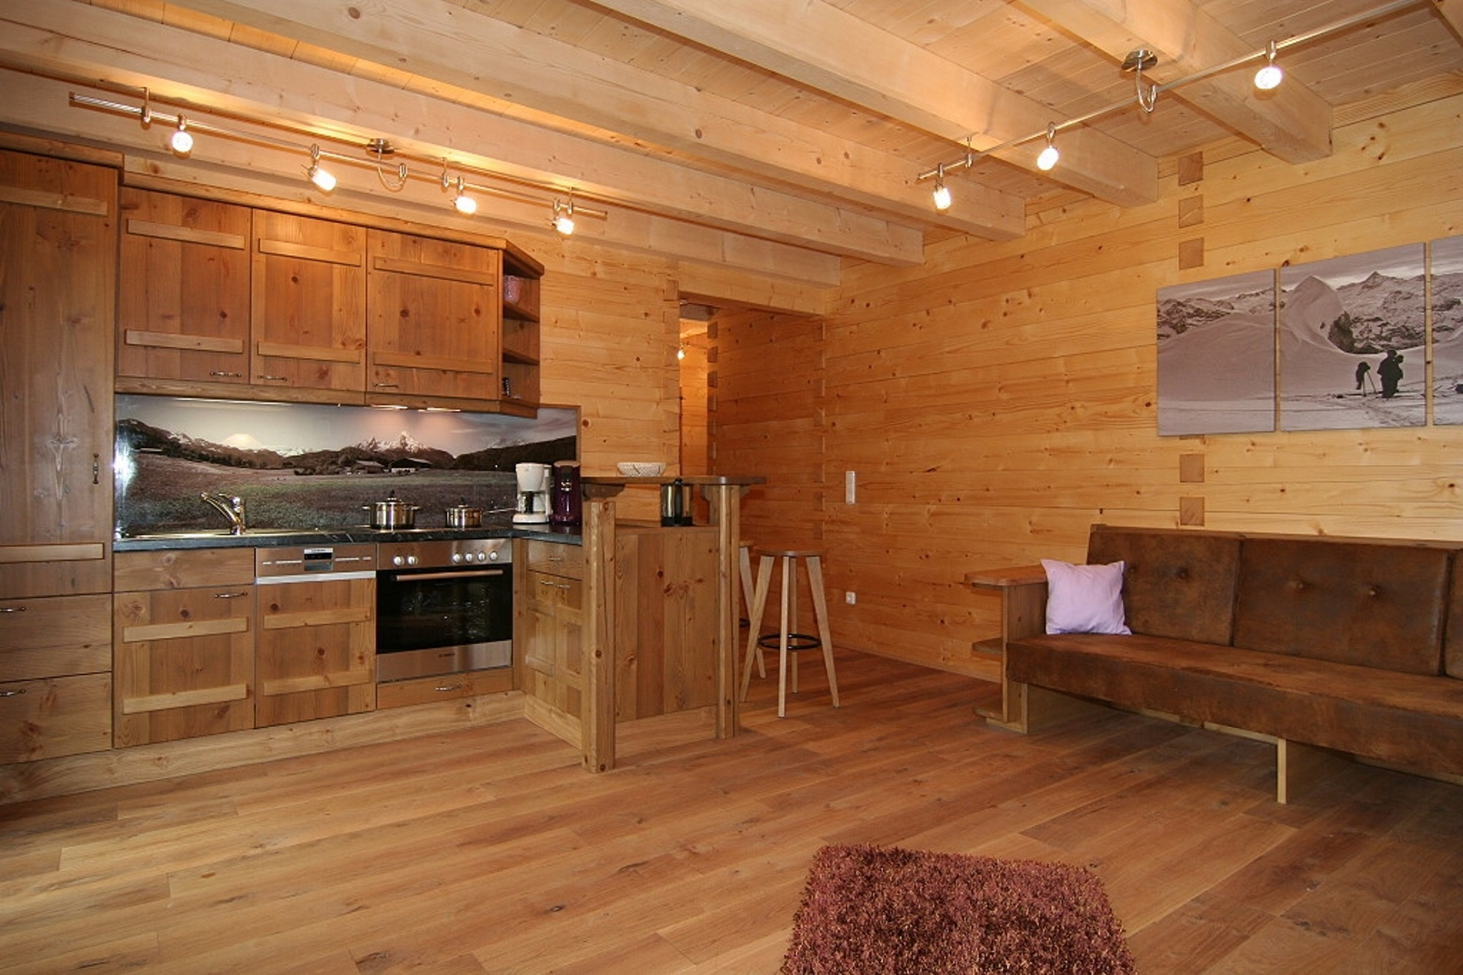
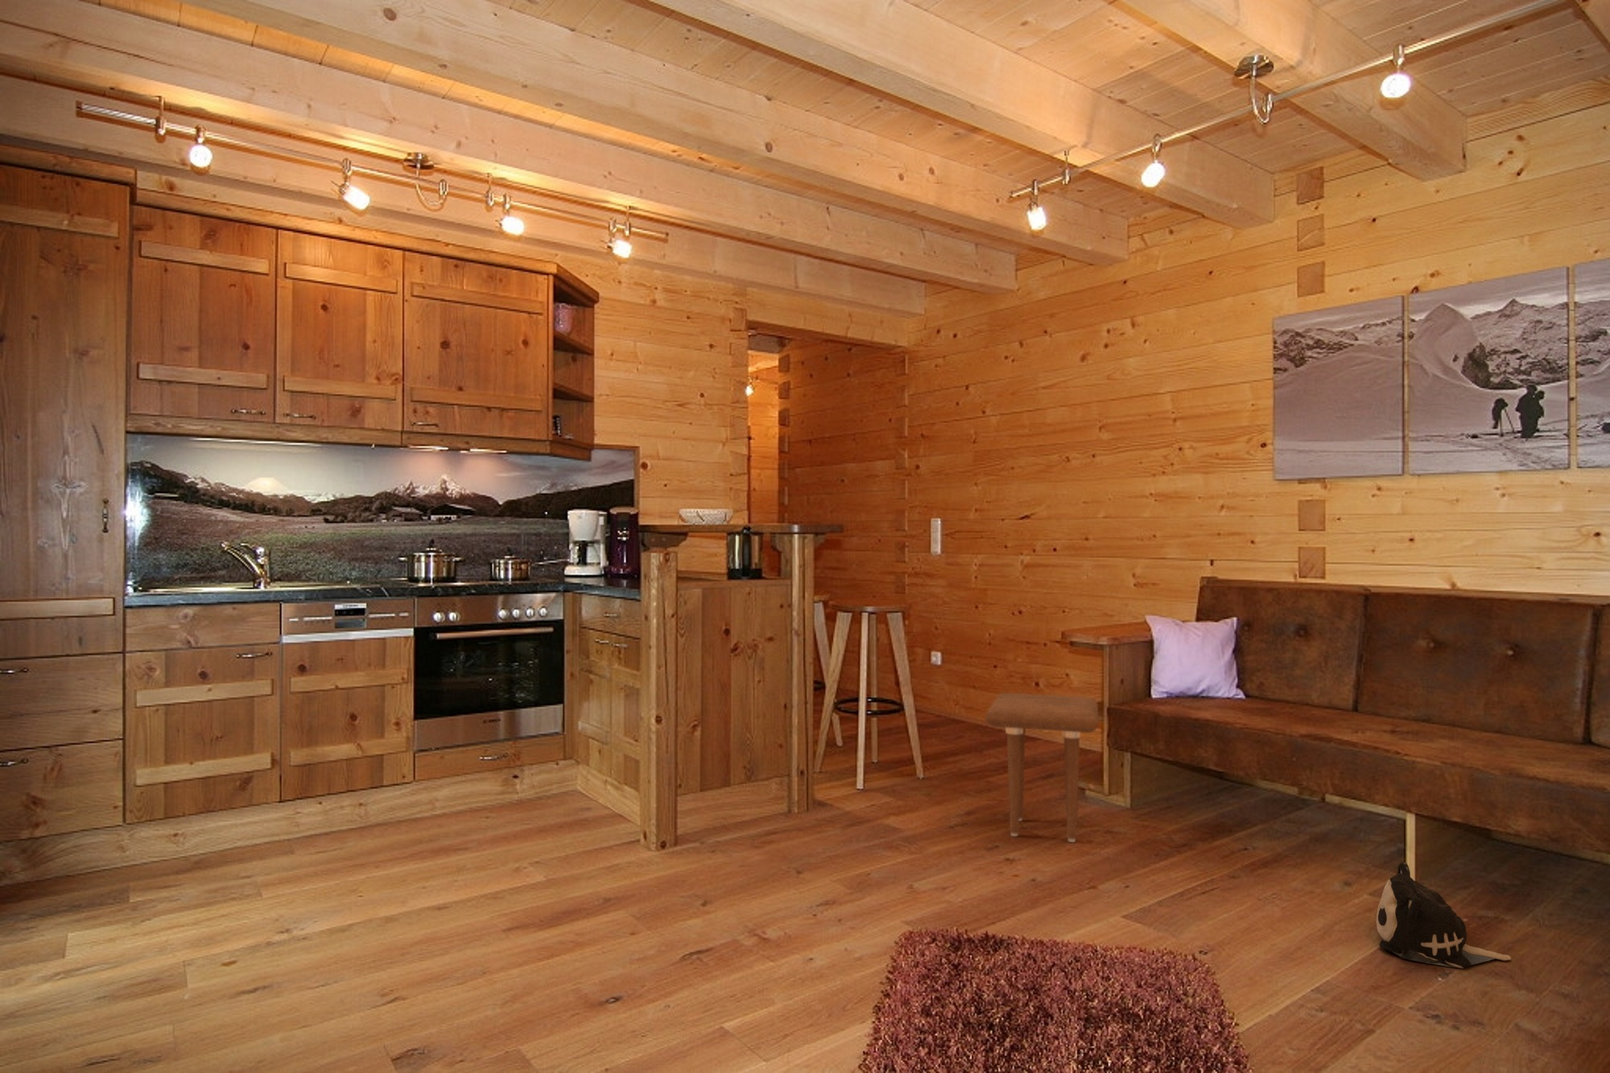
+ side table (1024, 762)
+ plush toy (1440, 913)
